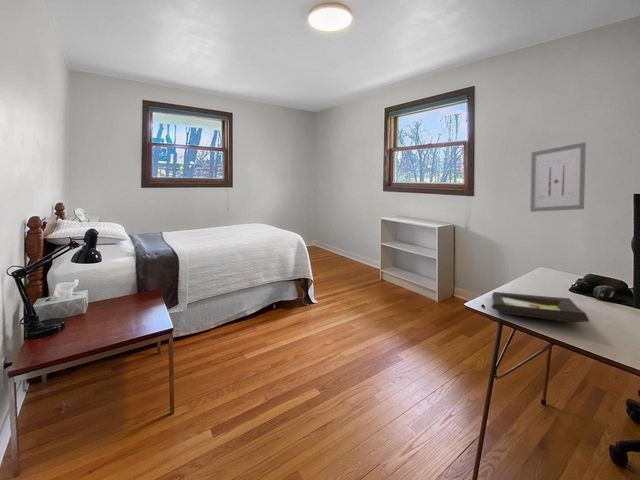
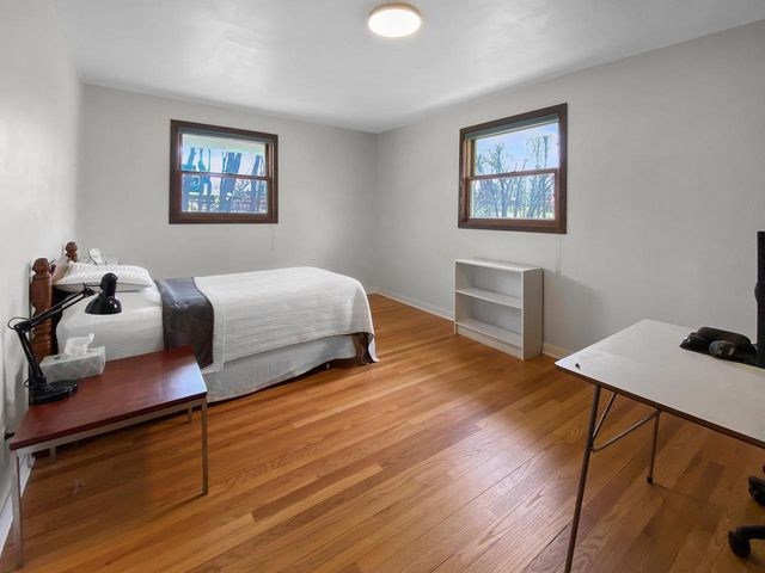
- wall art (556, 179)
- picture frame (533, 306)
